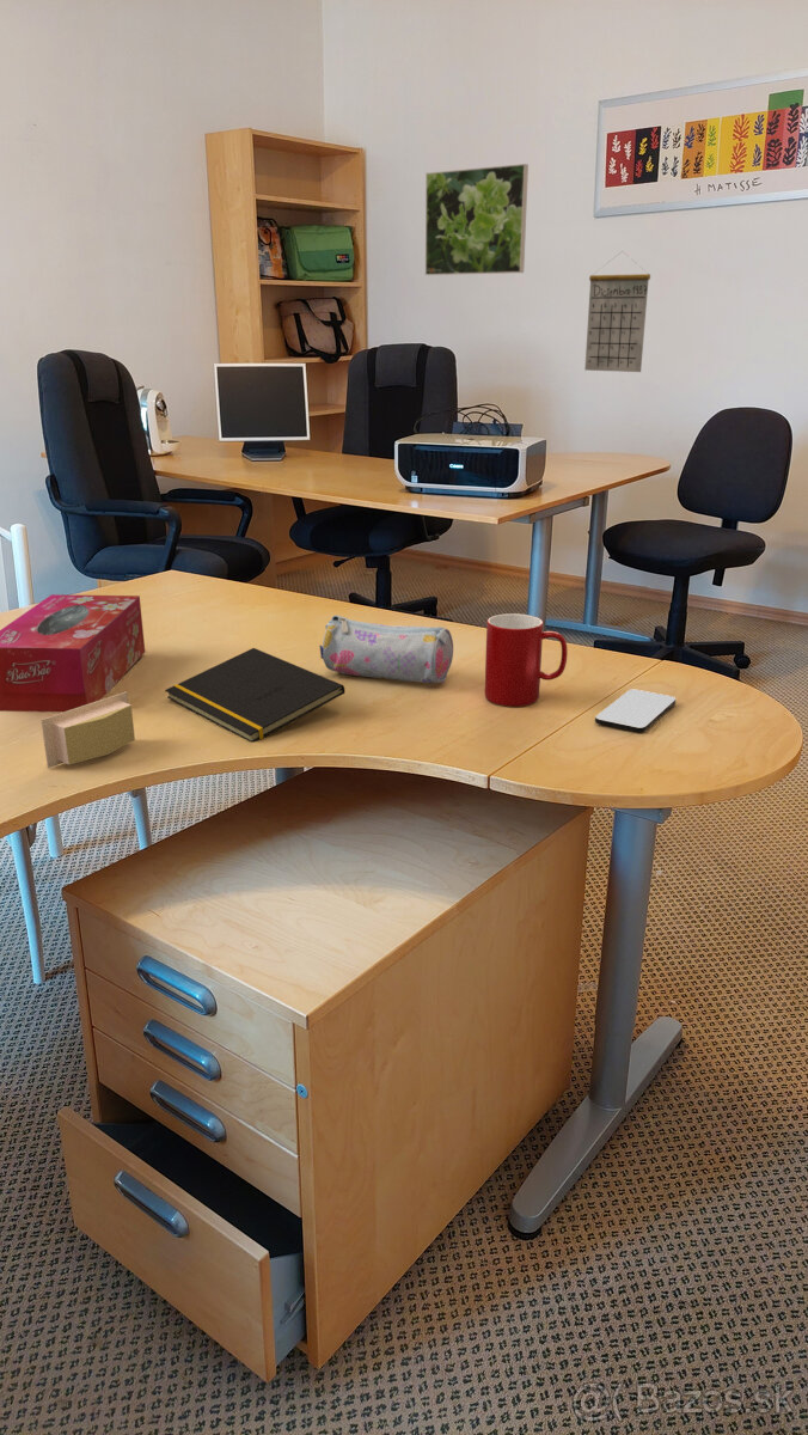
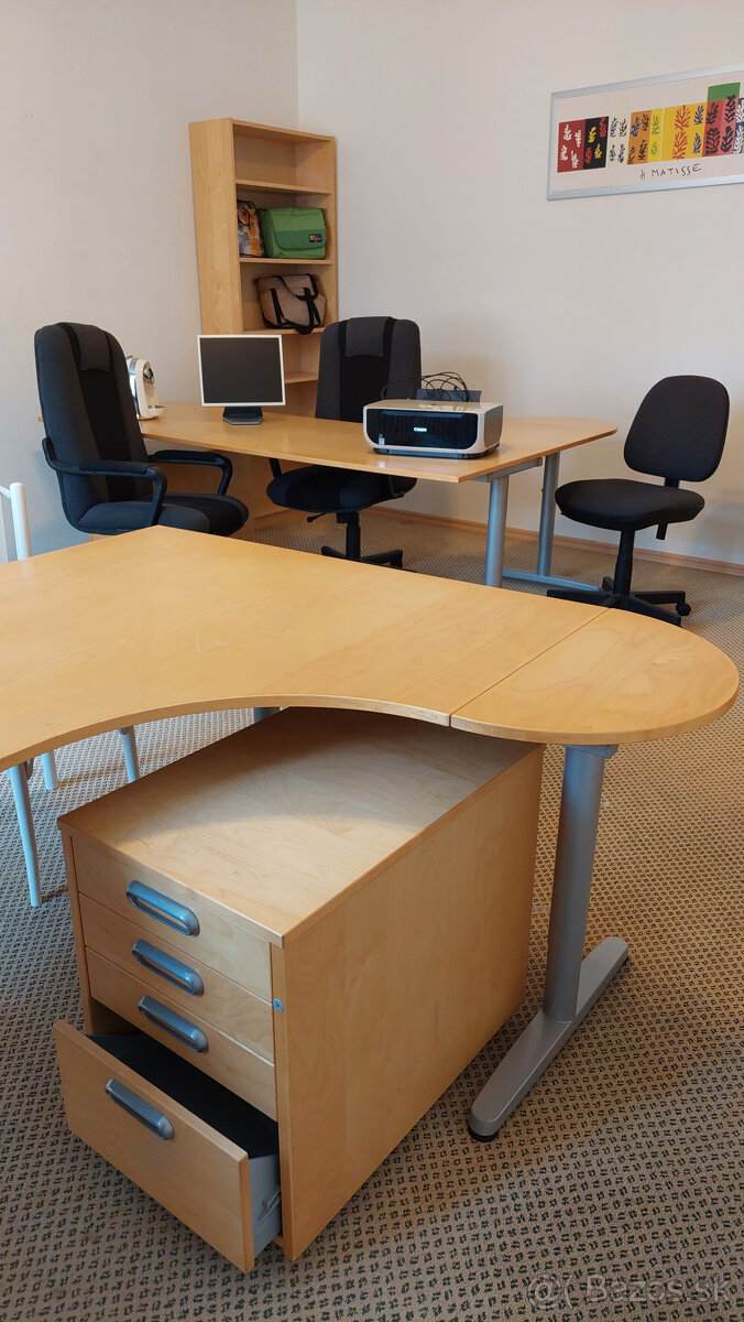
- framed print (473, 221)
- smartphone (636, 709)
- pencil case (387, 648)
- sticky notes (96, 732)
- tissue box (68, 649)
- cup (525, 660)
- calendar (617, 312)
- notepad (252, 691)
